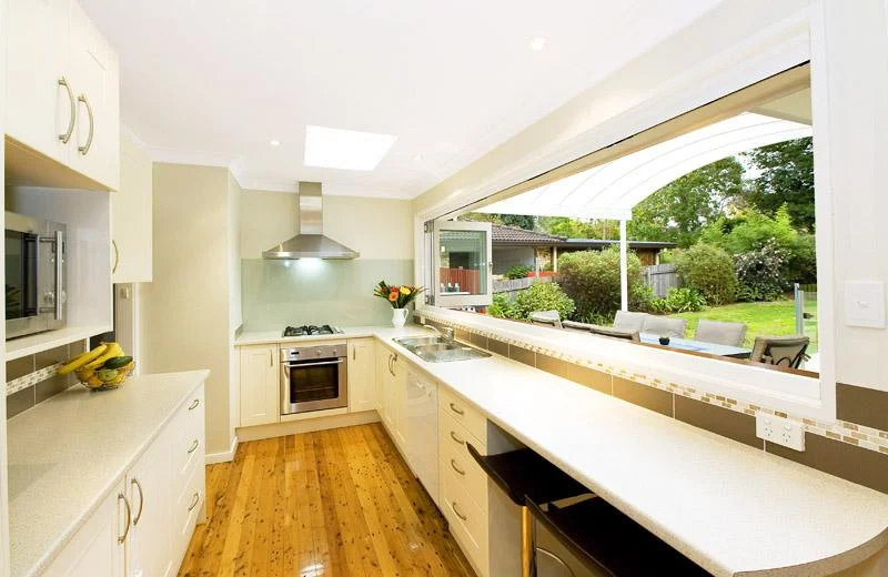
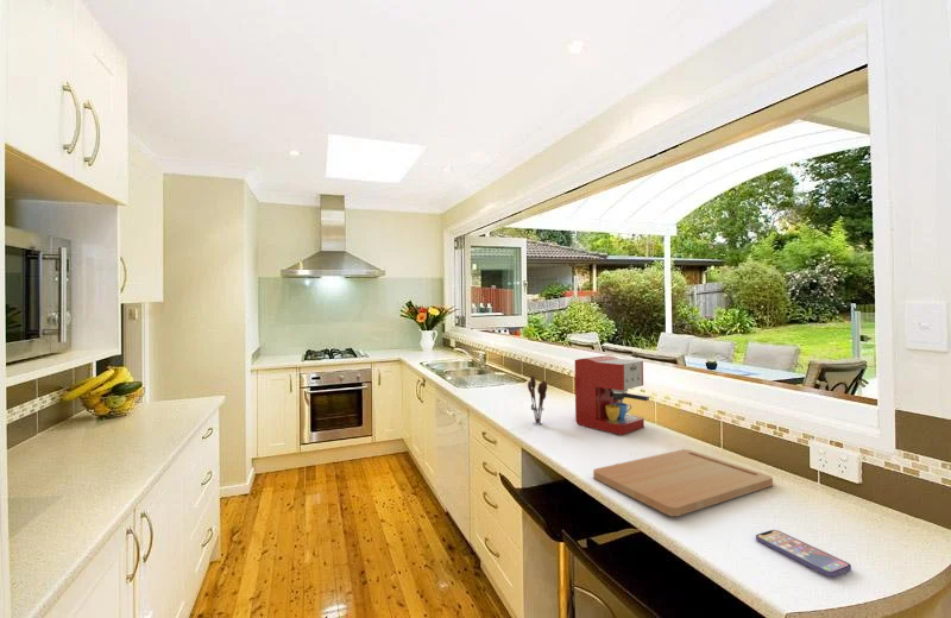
+ utensil holder (540, 399)
+ coffee maker (609, 391)
+ cutting board (680, 477)
+ smartphone (800, 550)
